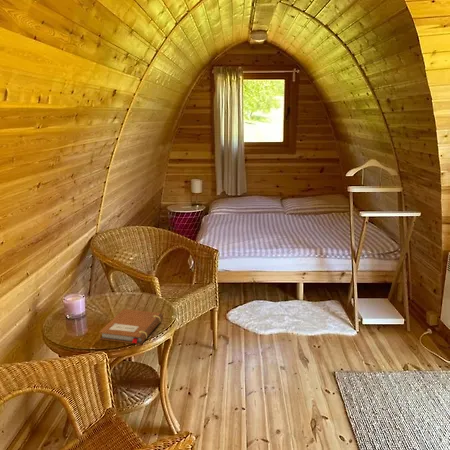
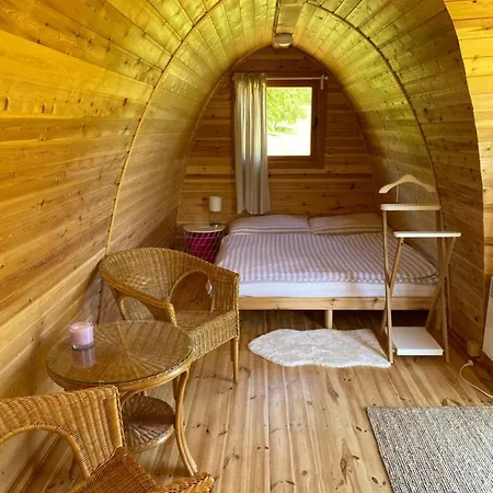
- notebook (132, 326)
